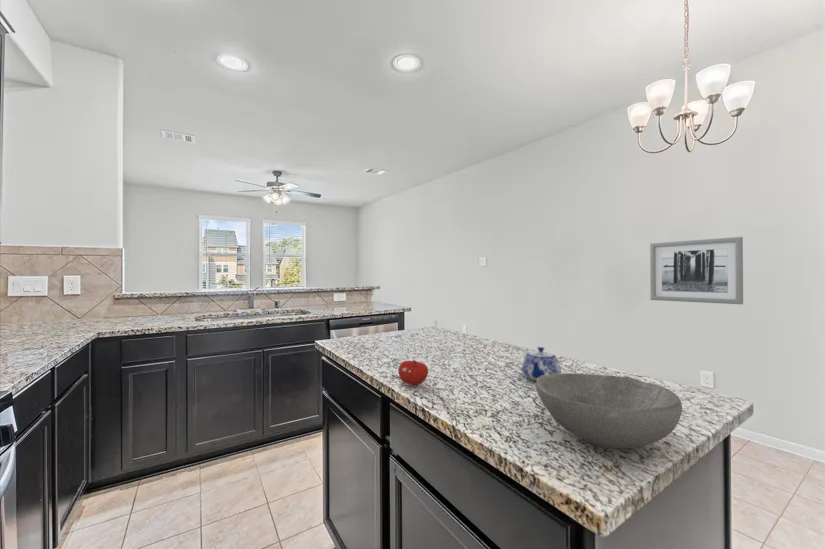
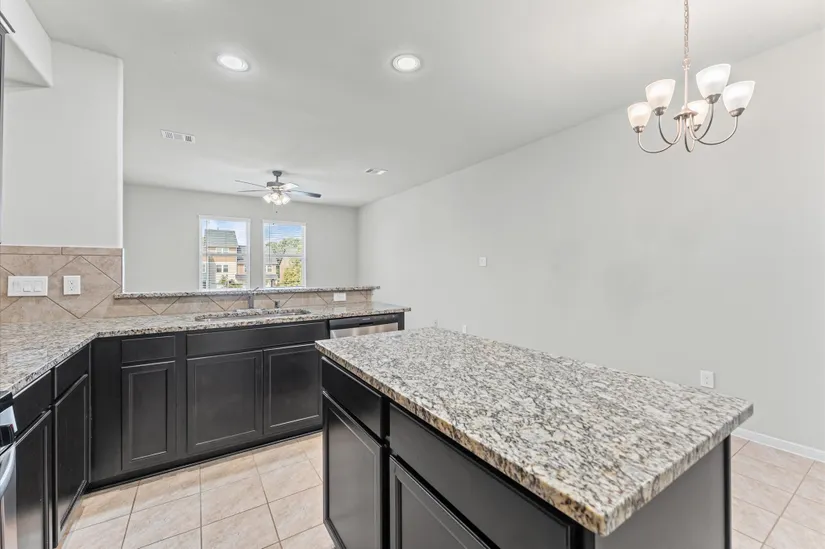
- wall art (692, 271)
- teapot (540, 363)
- fruit (413, 371)
- bowl (603, 412)
